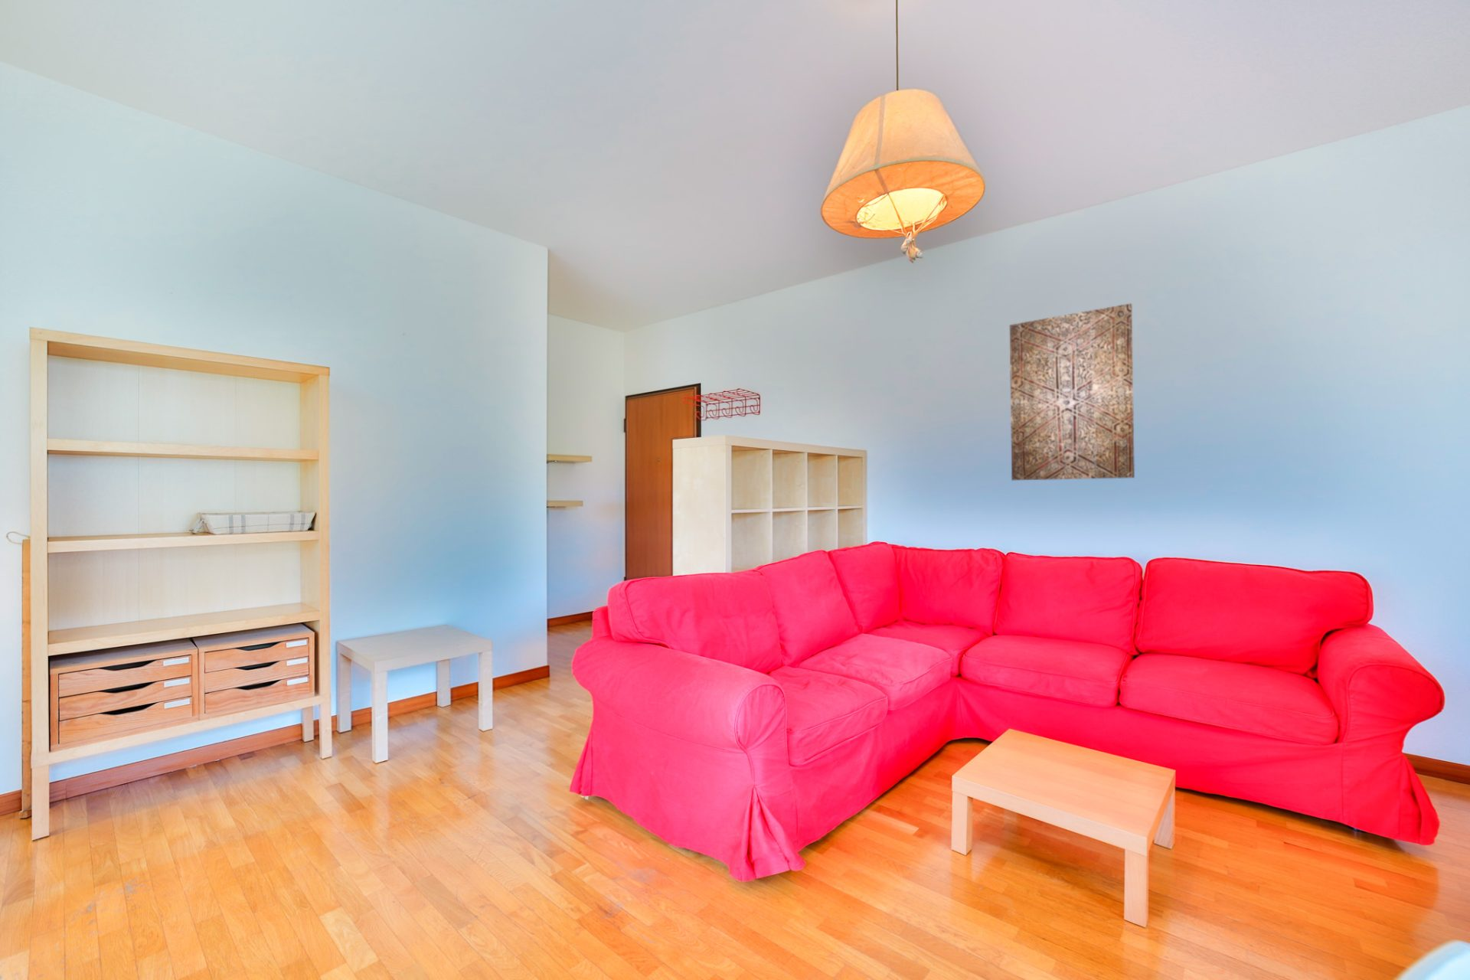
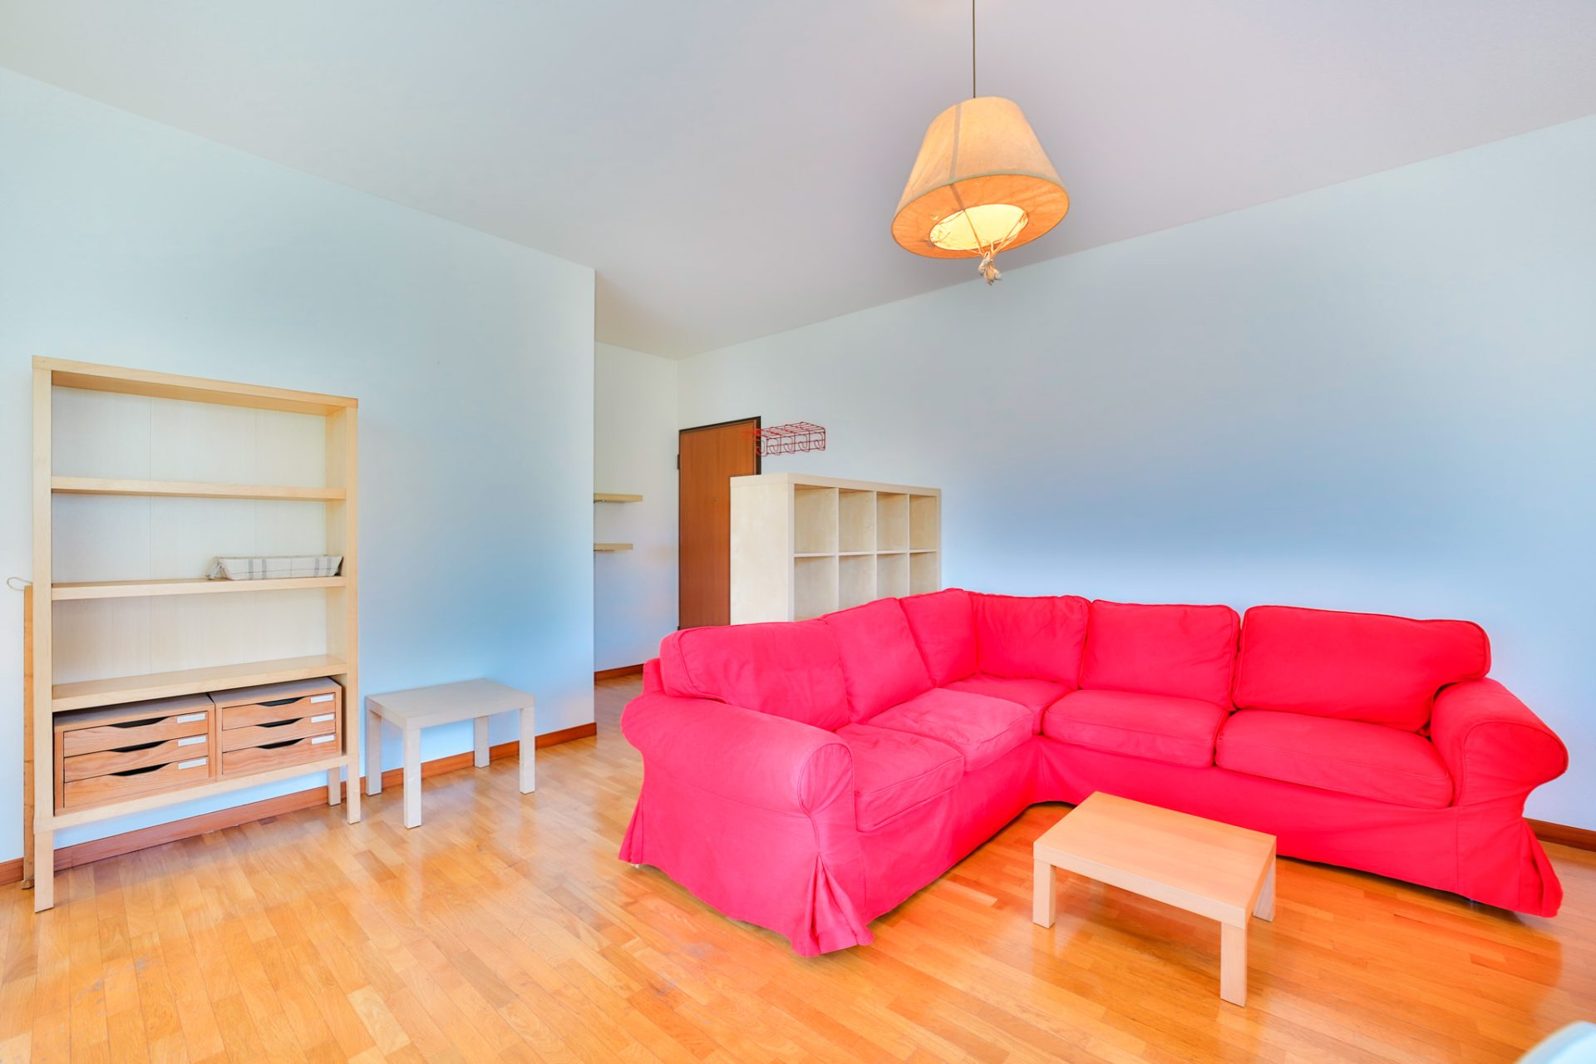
- wall art (1068, 397)
